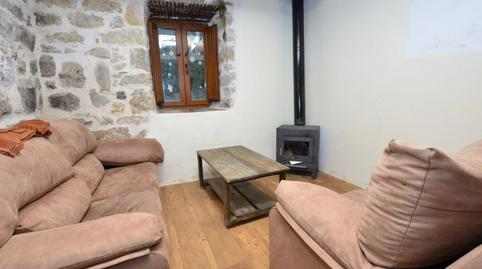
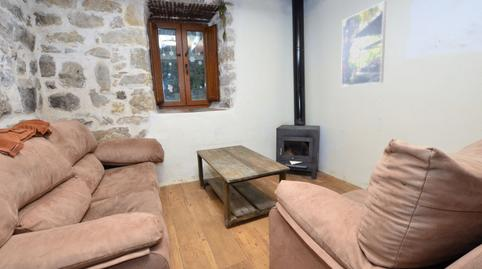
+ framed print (361, 48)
